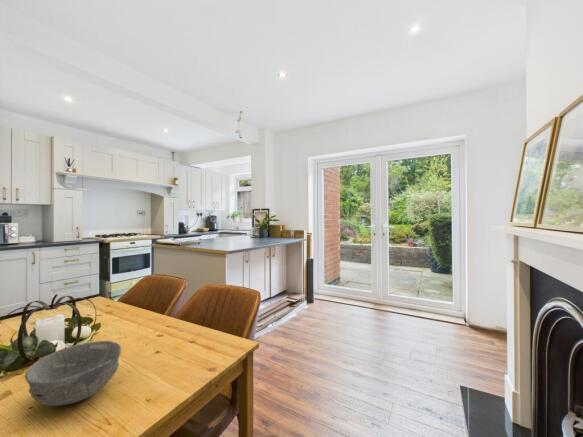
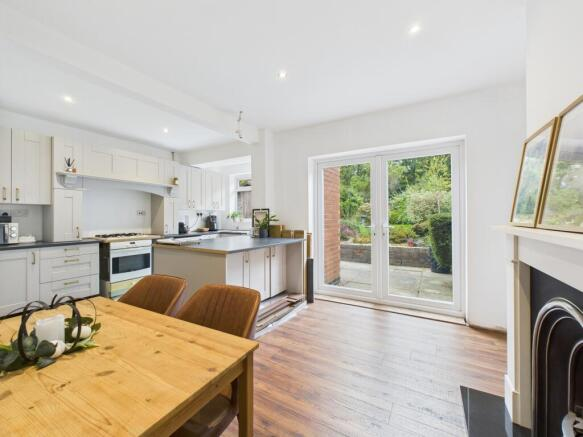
- bowl (77, 375)
